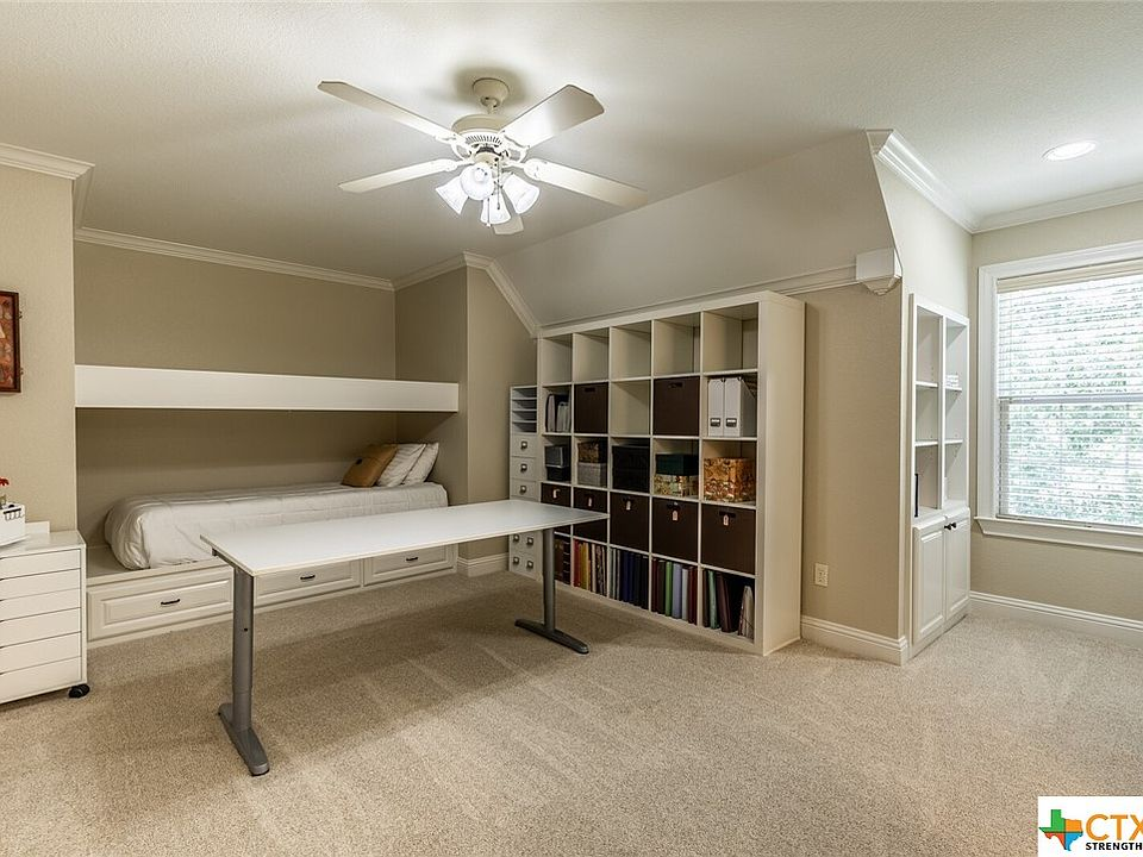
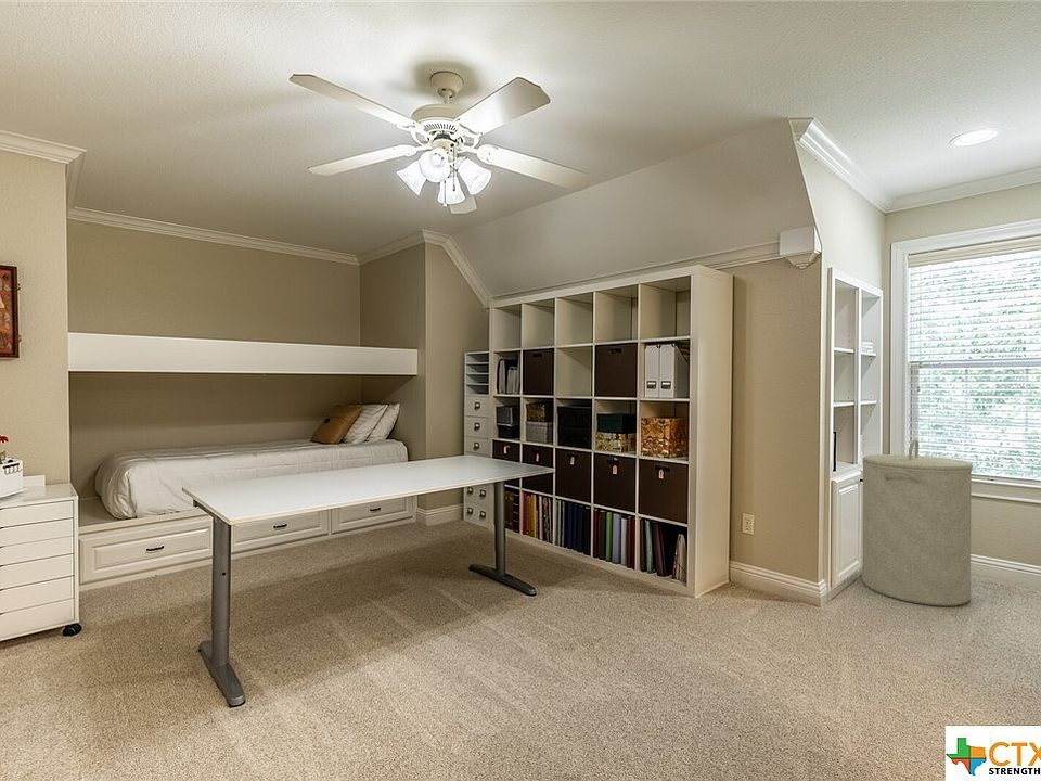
+ laundry hamper (914, 514)
